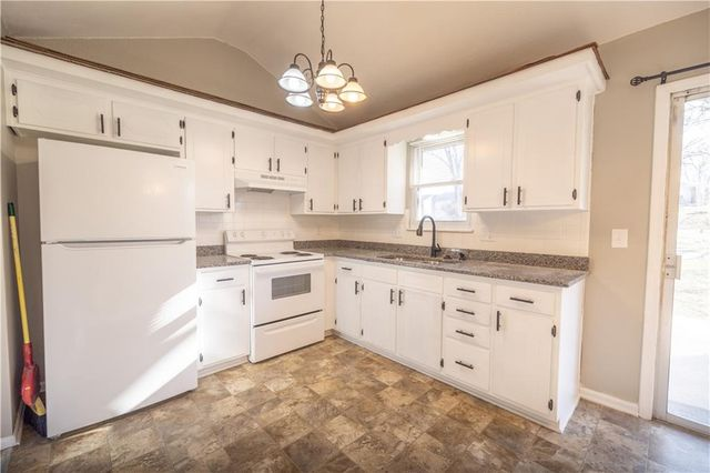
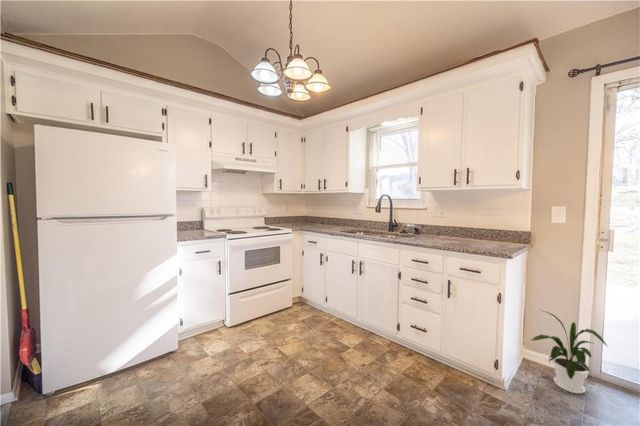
+ house plant (567, 352)
